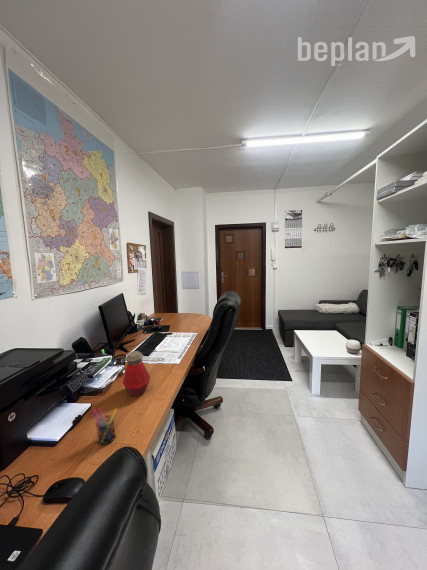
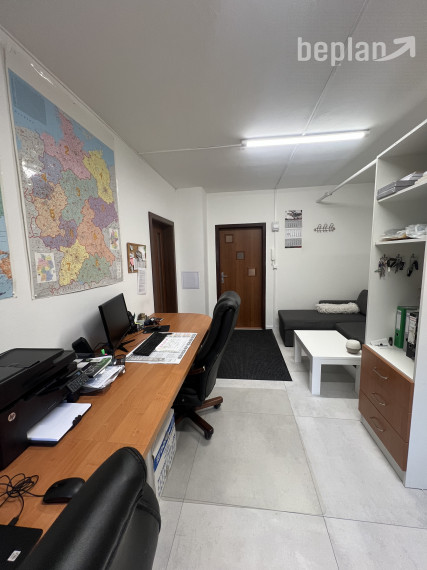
- bottle (136, 372)
- pen holder (104, 425)
